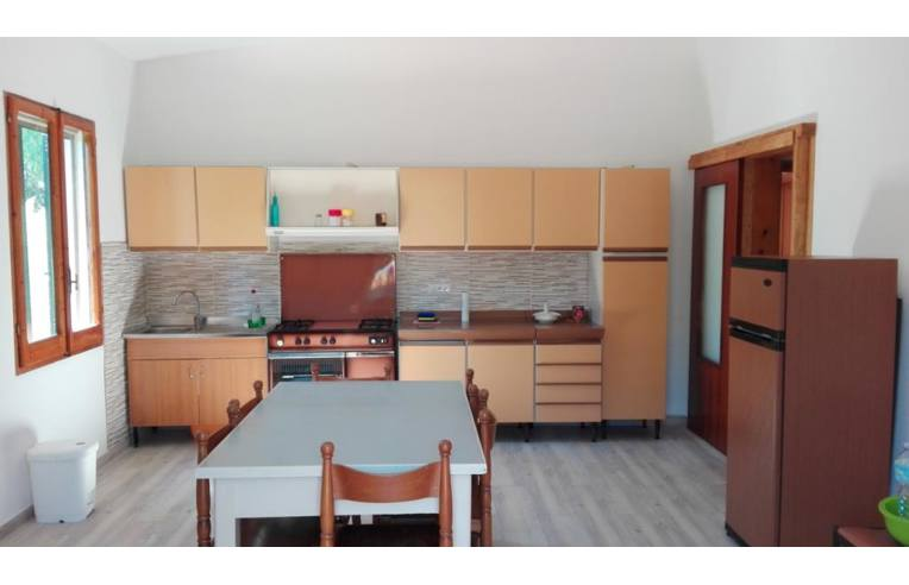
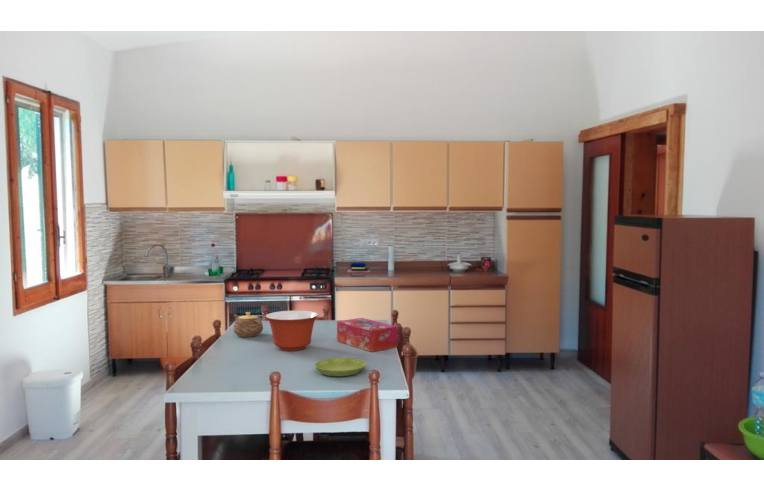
+ saucer (340, 367)
+ tissue box (366, 333)
+ mixing bowl (292, 331)
+ teapot (247, 323)
